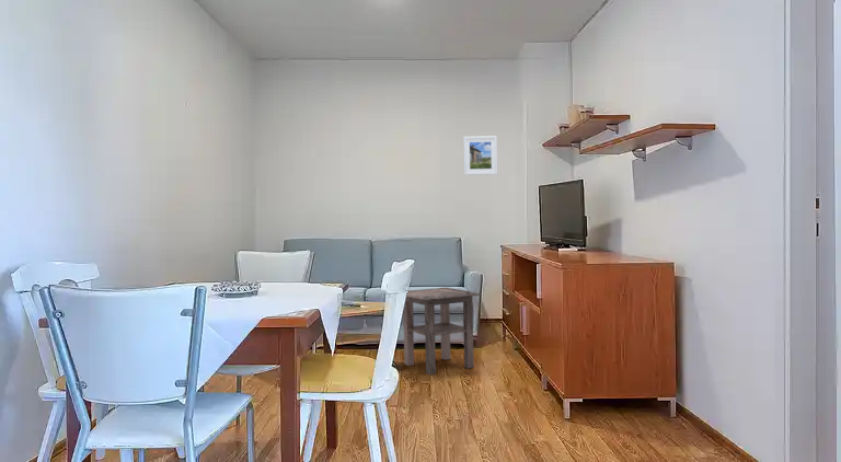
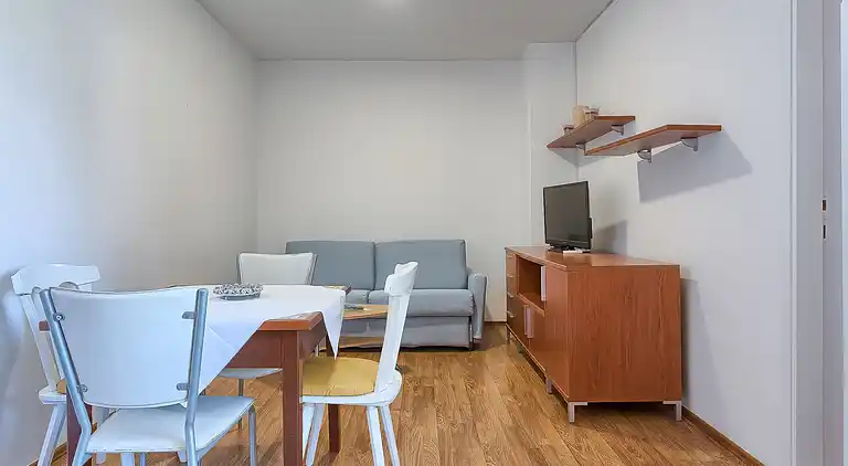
- side table (437, 328)
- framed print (480, 155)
